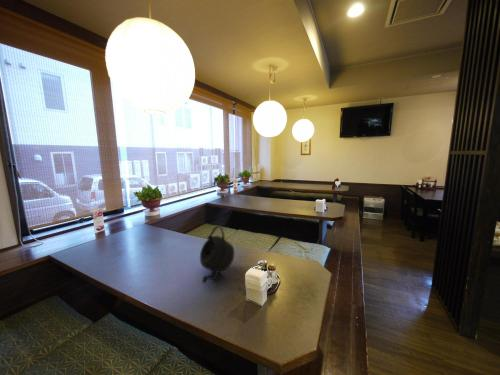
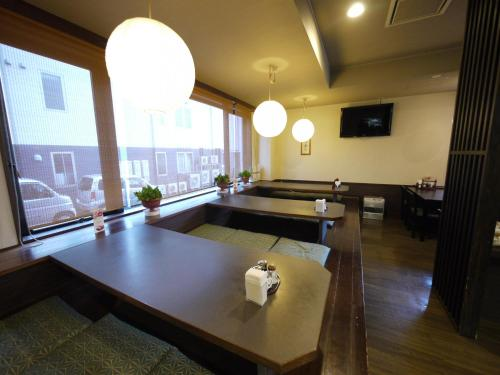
- teapot (213, 250)
